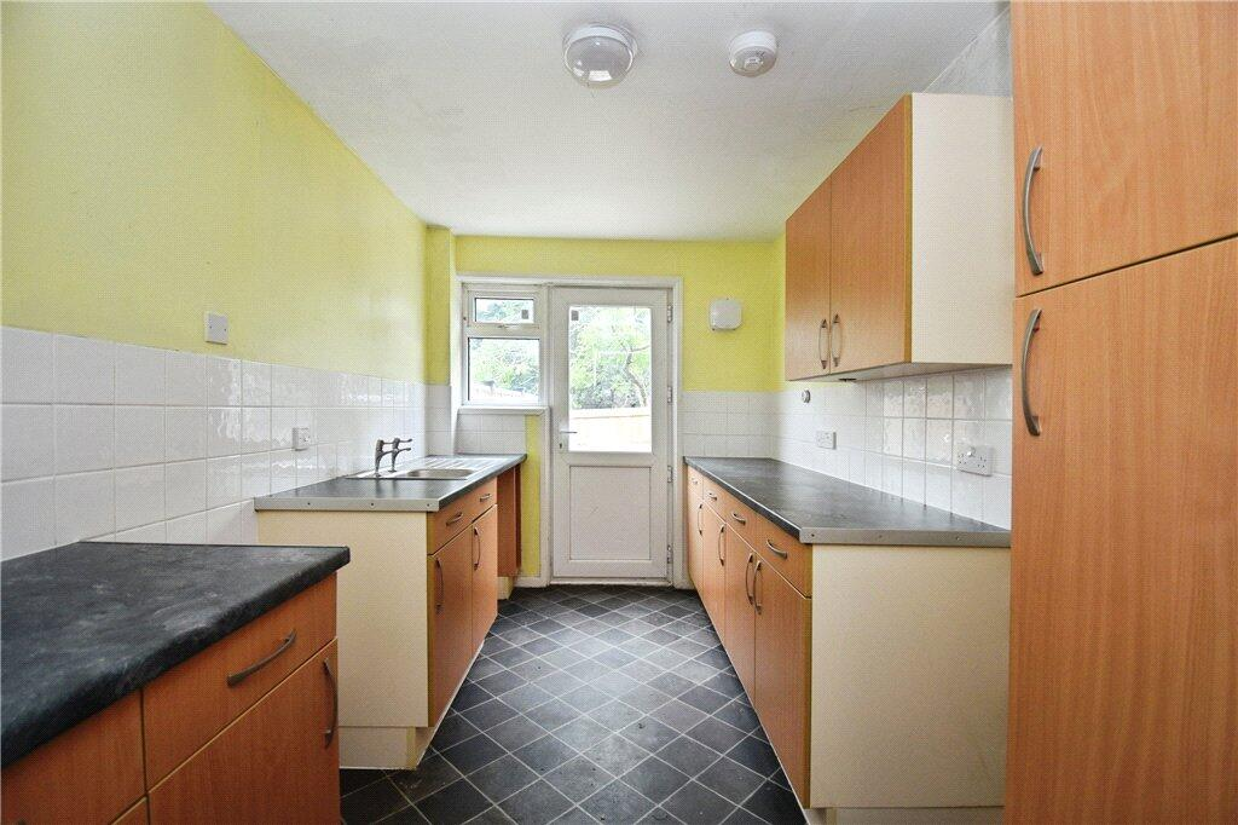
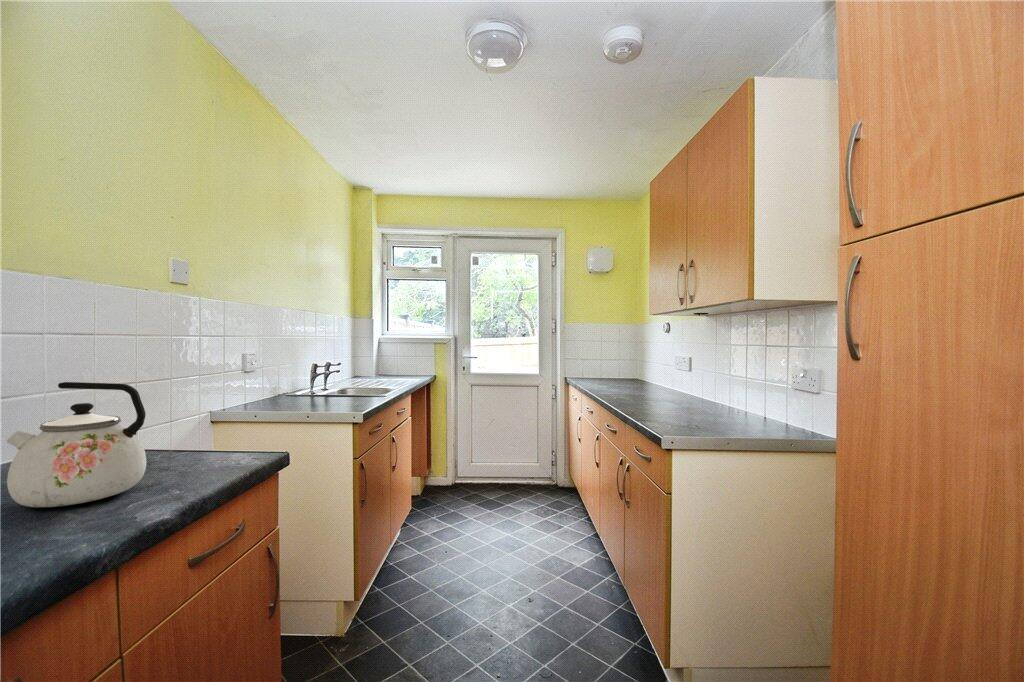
+ kettle (80, 439)
